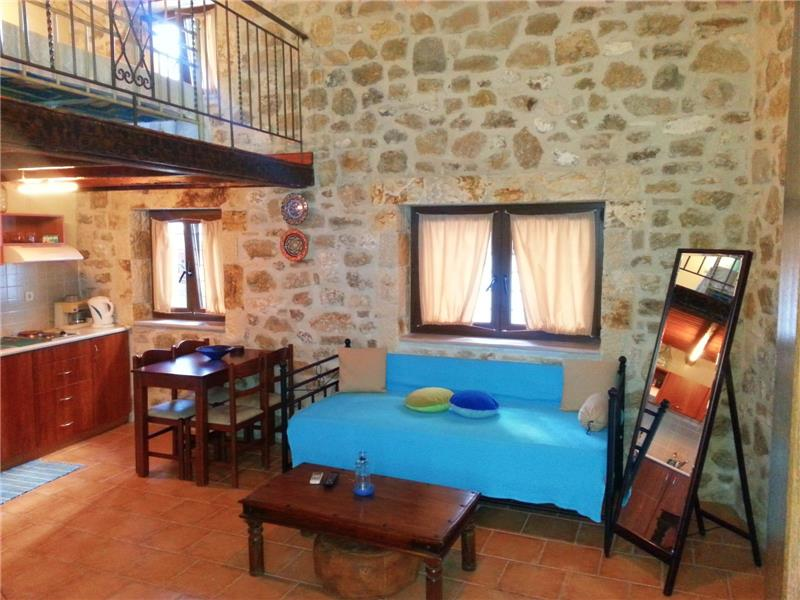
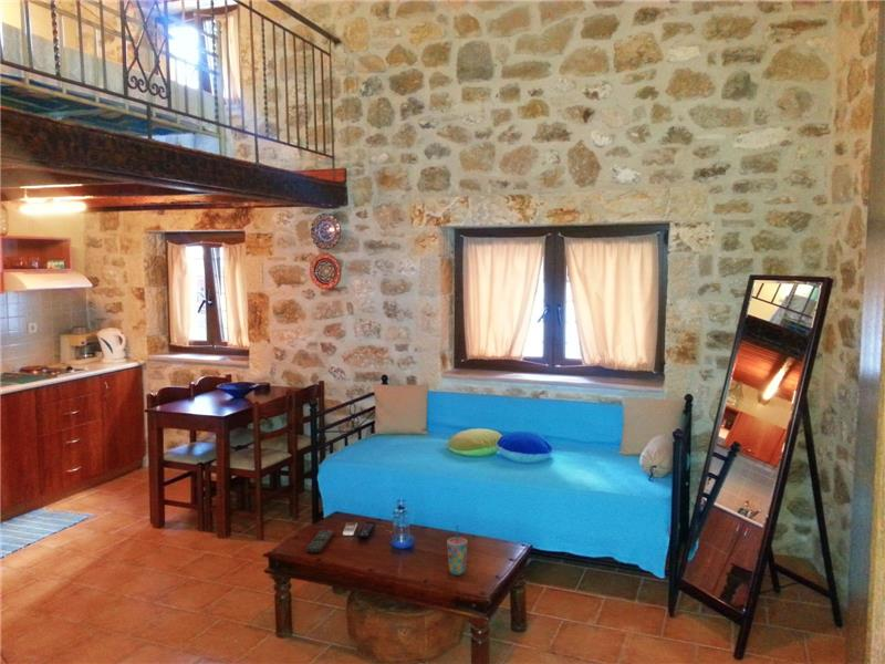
+ remote control (320, 540)
+ cup (457, 548)
